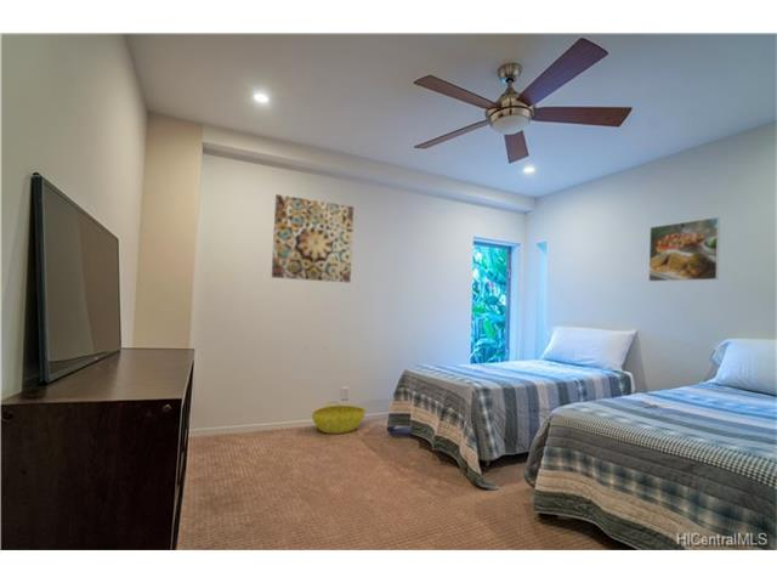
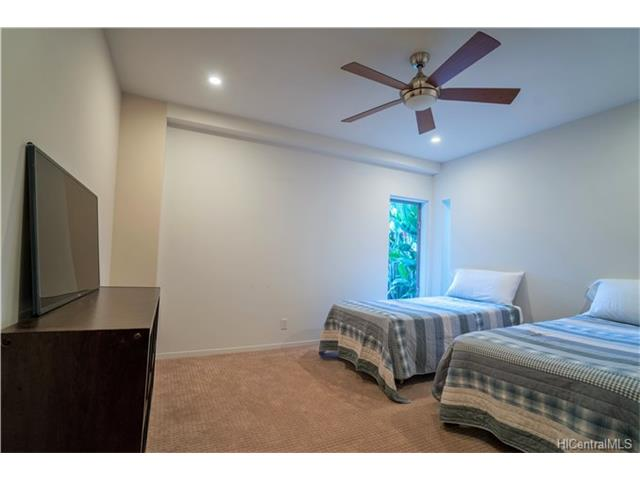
- basket (339, 418)
- wall art (314, 240)
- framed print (681, 251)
